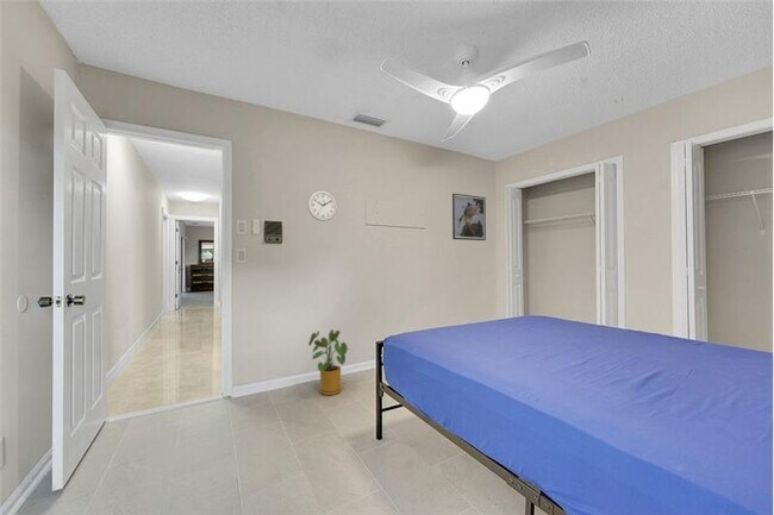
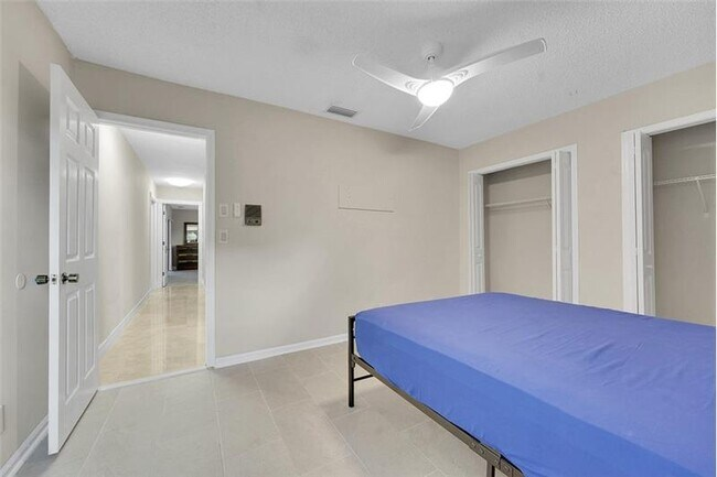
- house plant (327, 362)
- wall clock (323, 206)
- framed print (469, 218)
